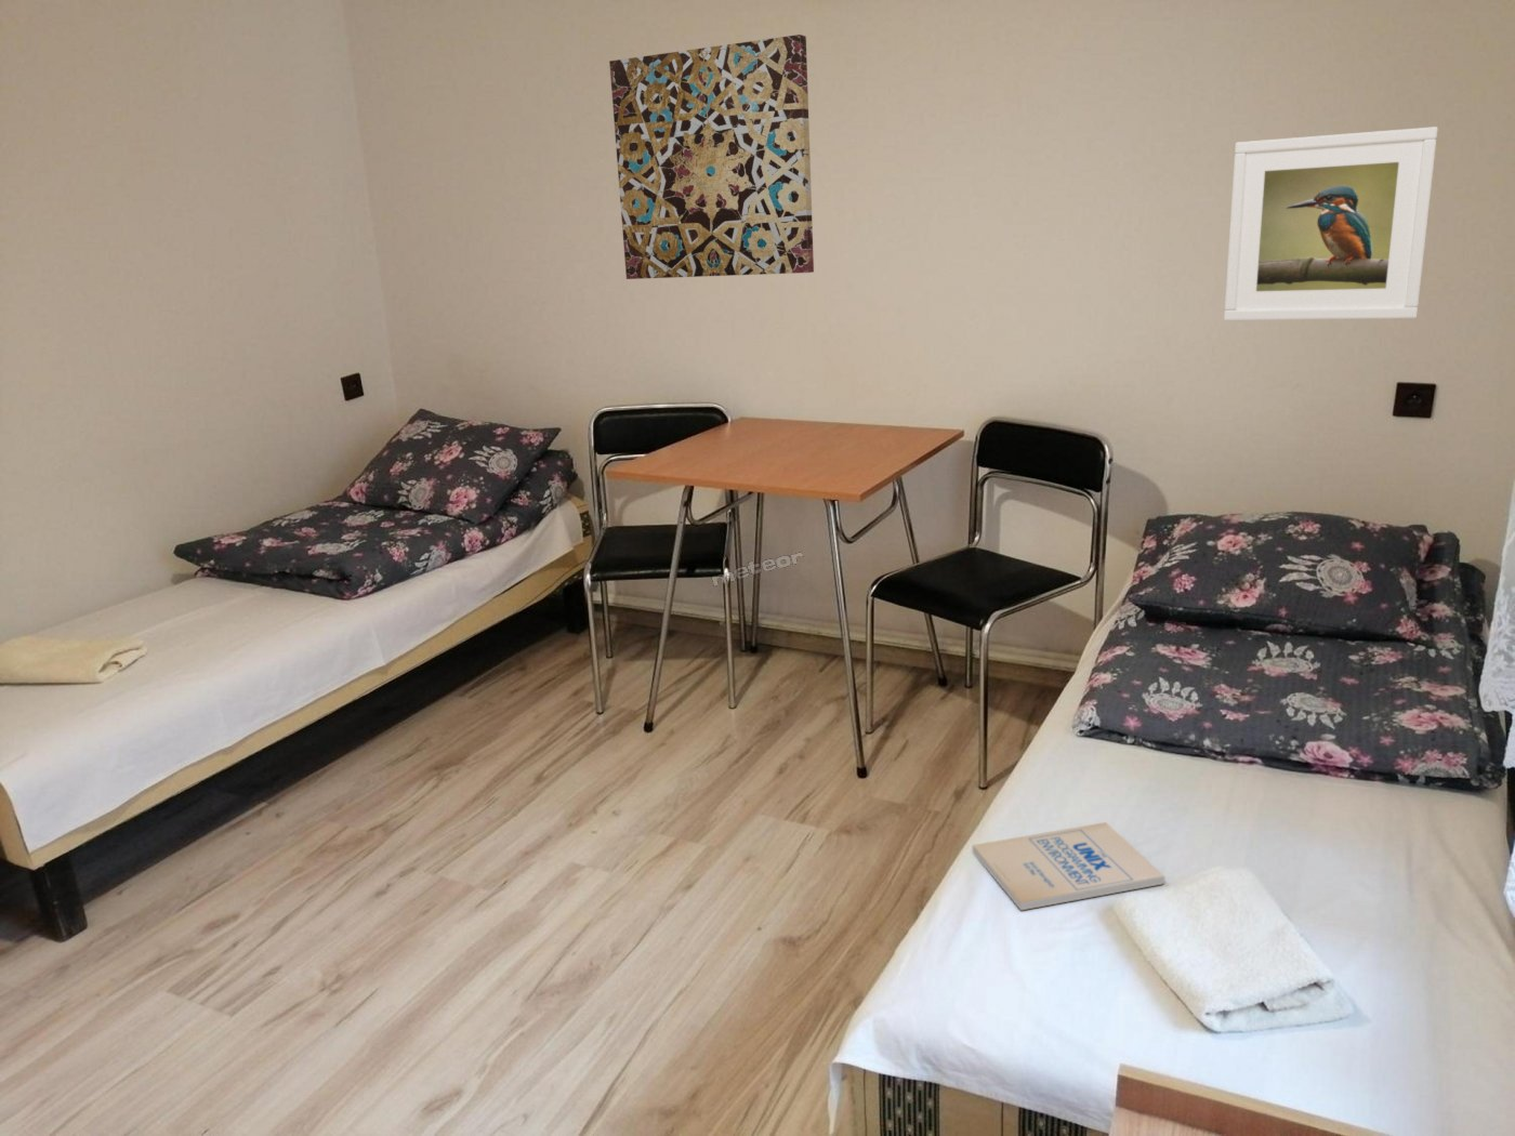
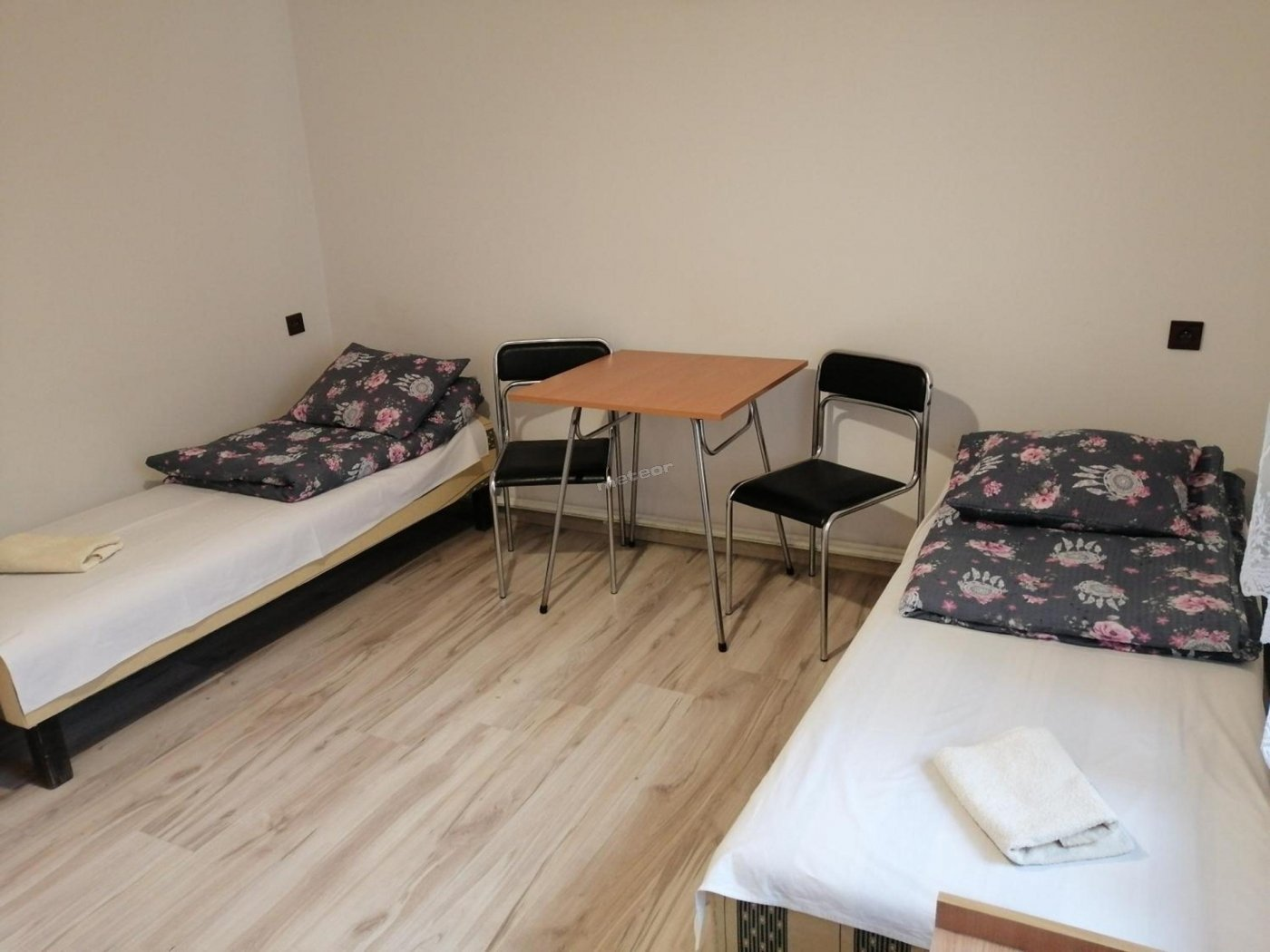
- wall art (710, 165)
- book (1065, 864)
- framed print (1324, 228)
